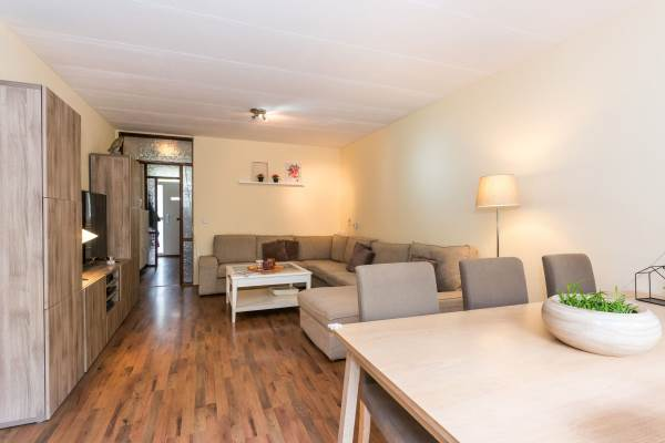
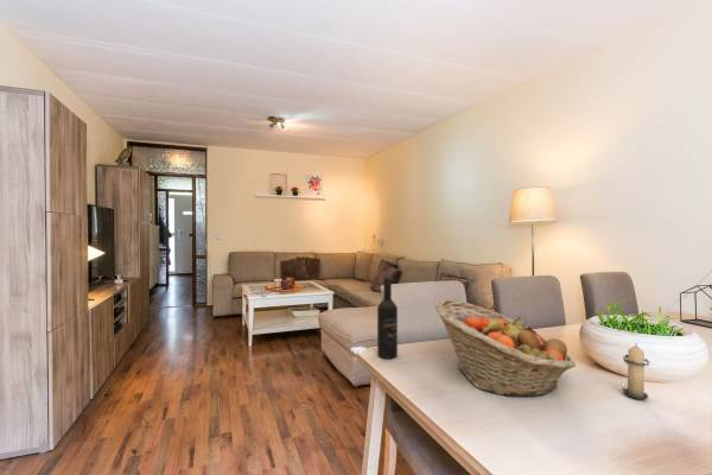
+ wine bottle (387, 315)
+ candle (635, 369)
+ fruit basket (497, 340)
